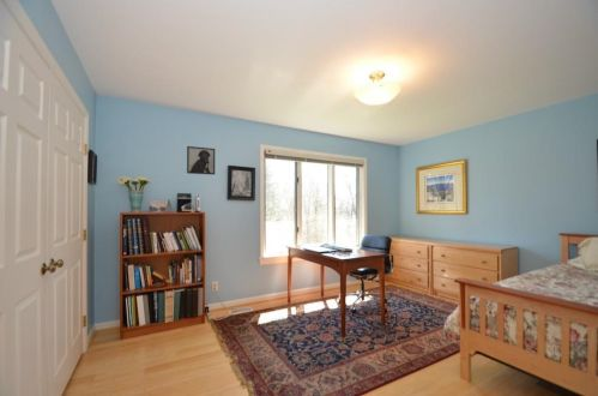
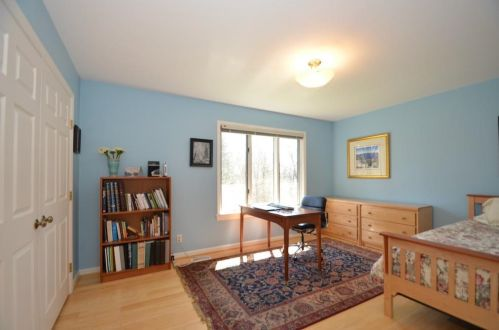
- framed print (200, 160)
